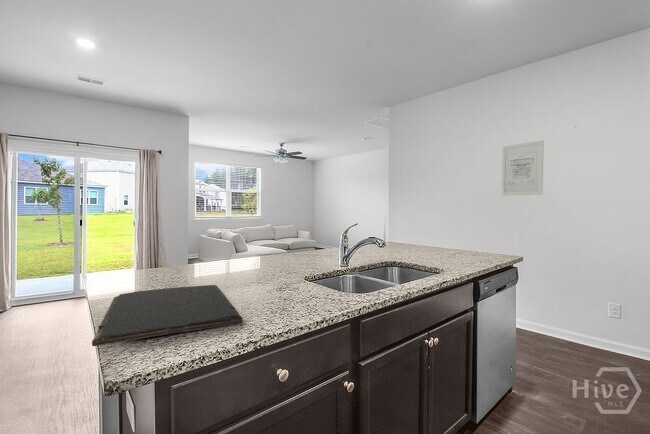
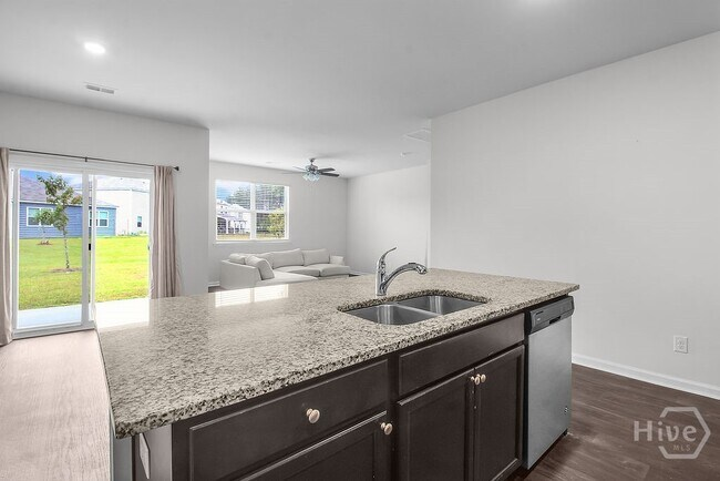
- wall art (521, 169)
- cutting board (171, 306)
